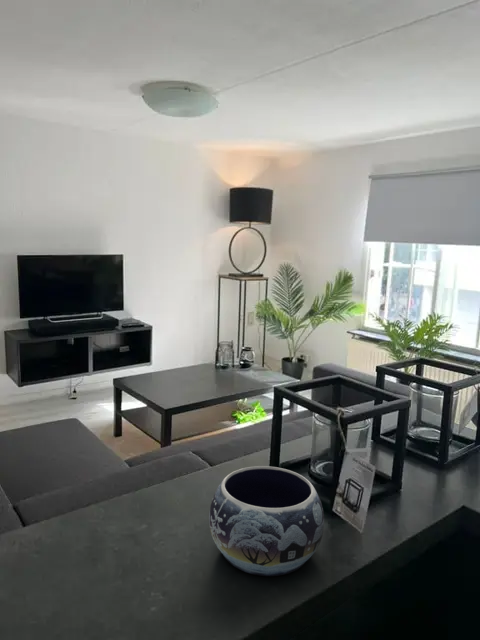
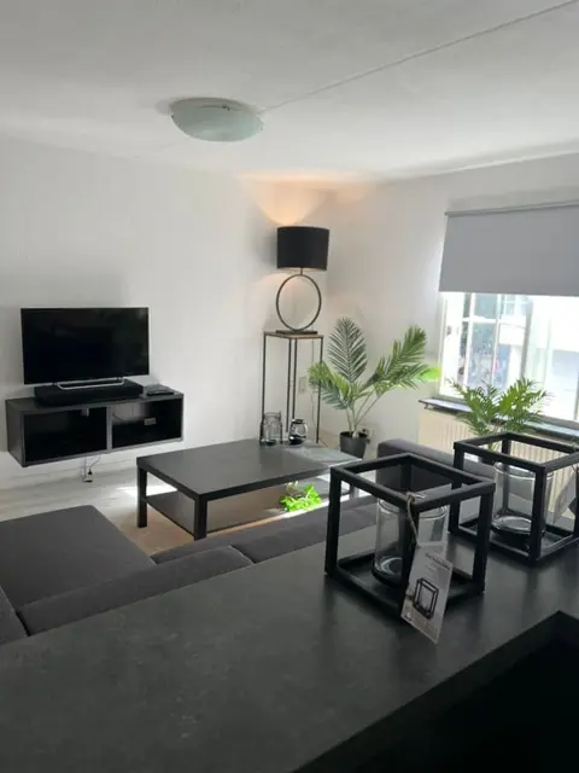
- decorative bowl (266, 517)
